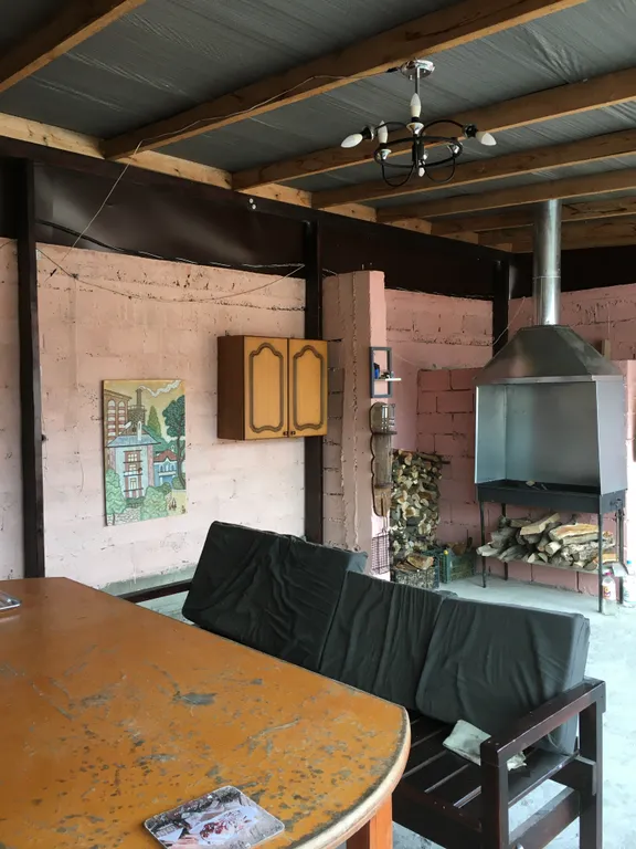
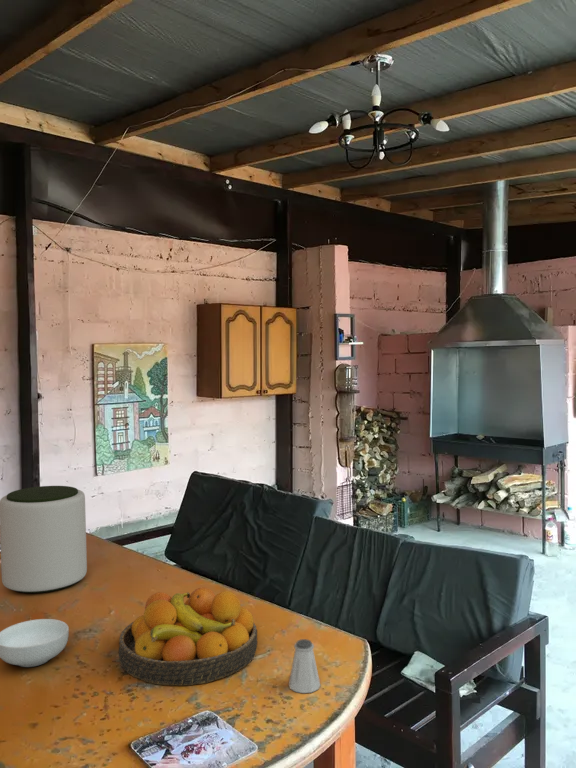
+ fruit bowl (188, 622)
+ cereal bowl (33, 645)
+ saltshaker (304, 663)
+ plant pot (44, 536)
